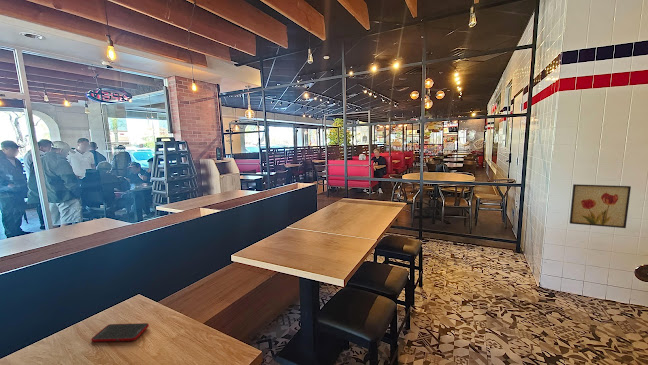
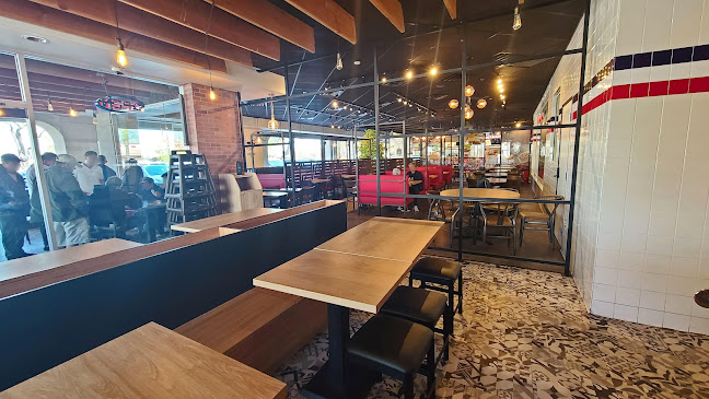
- wall art (598, 205)
- cell phone (121, 332)
